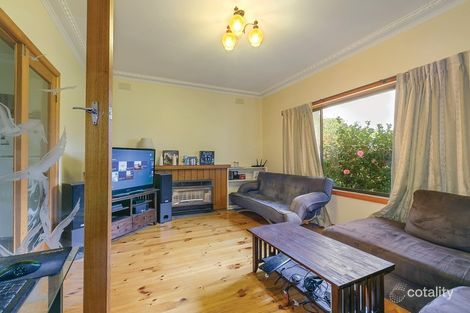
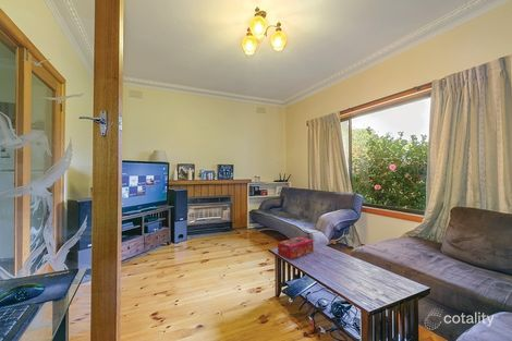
+ tissue box (295, 246)
